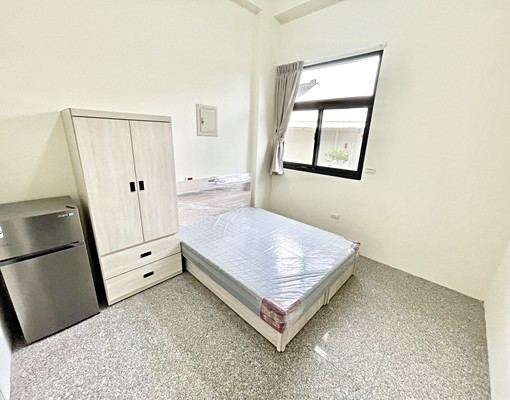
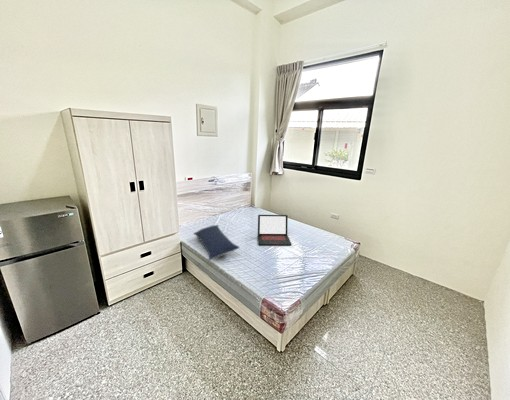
+ pillow (214, 240)
+ laptop (274, 229)
